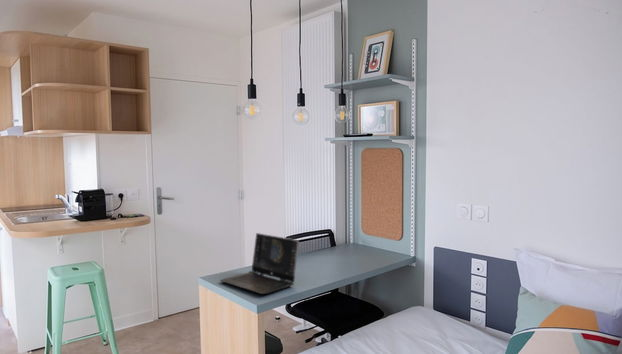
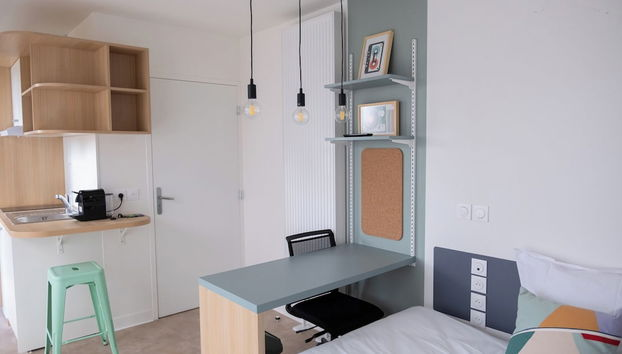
- laptop (259, 261)
